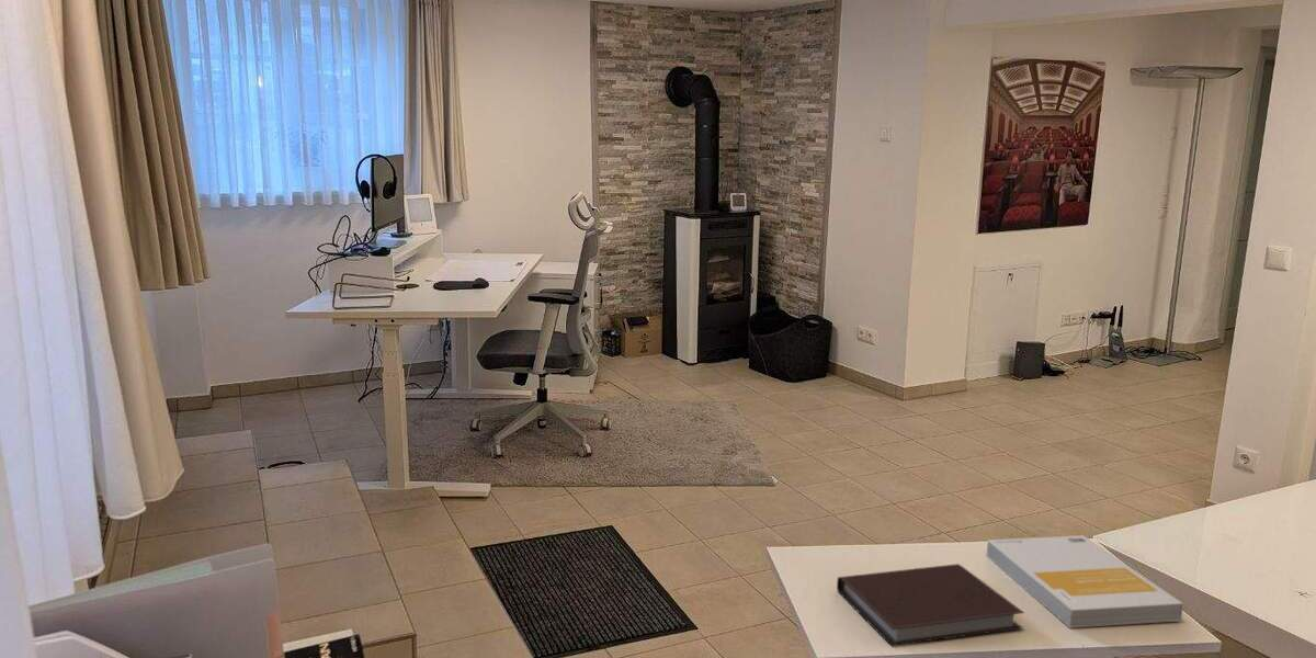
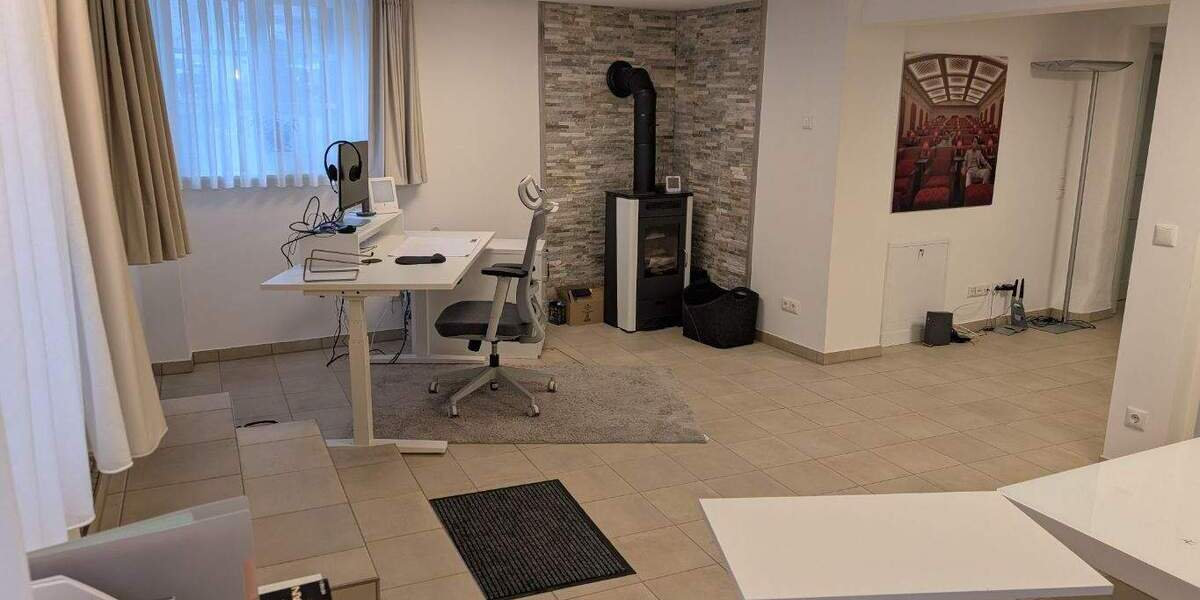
- notebook (927, 601)
- book (1077, 577)
